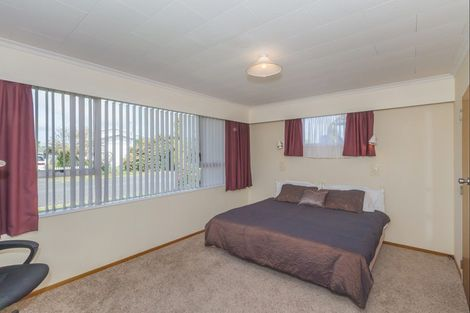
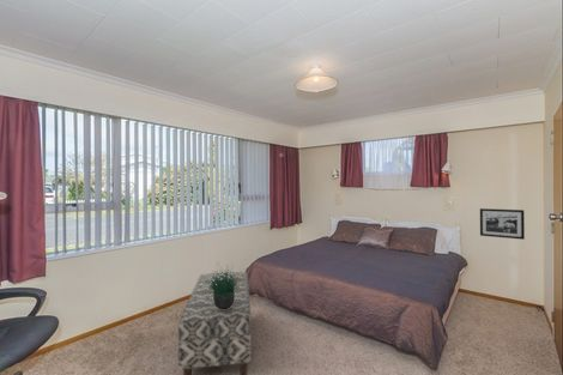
+ picture frame (501, 223)
+ bench (220, 317)
+ potted plant (224, 283)
